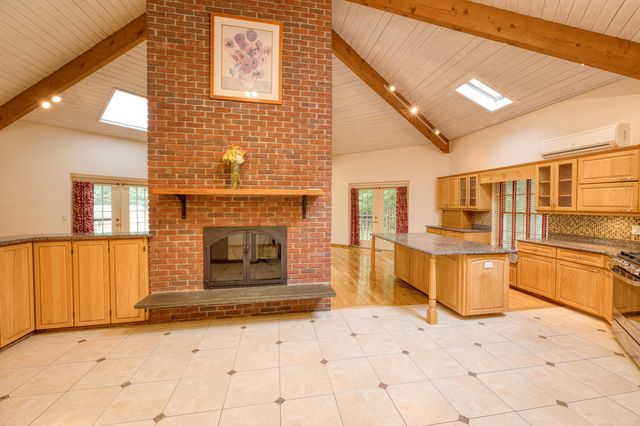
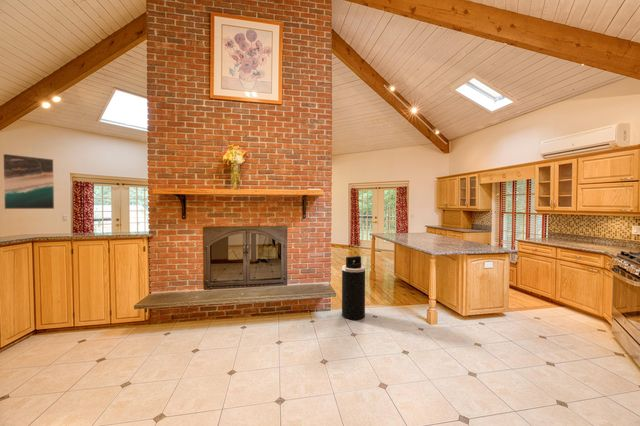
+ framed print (29, 182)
+ trash can (353, 286)
